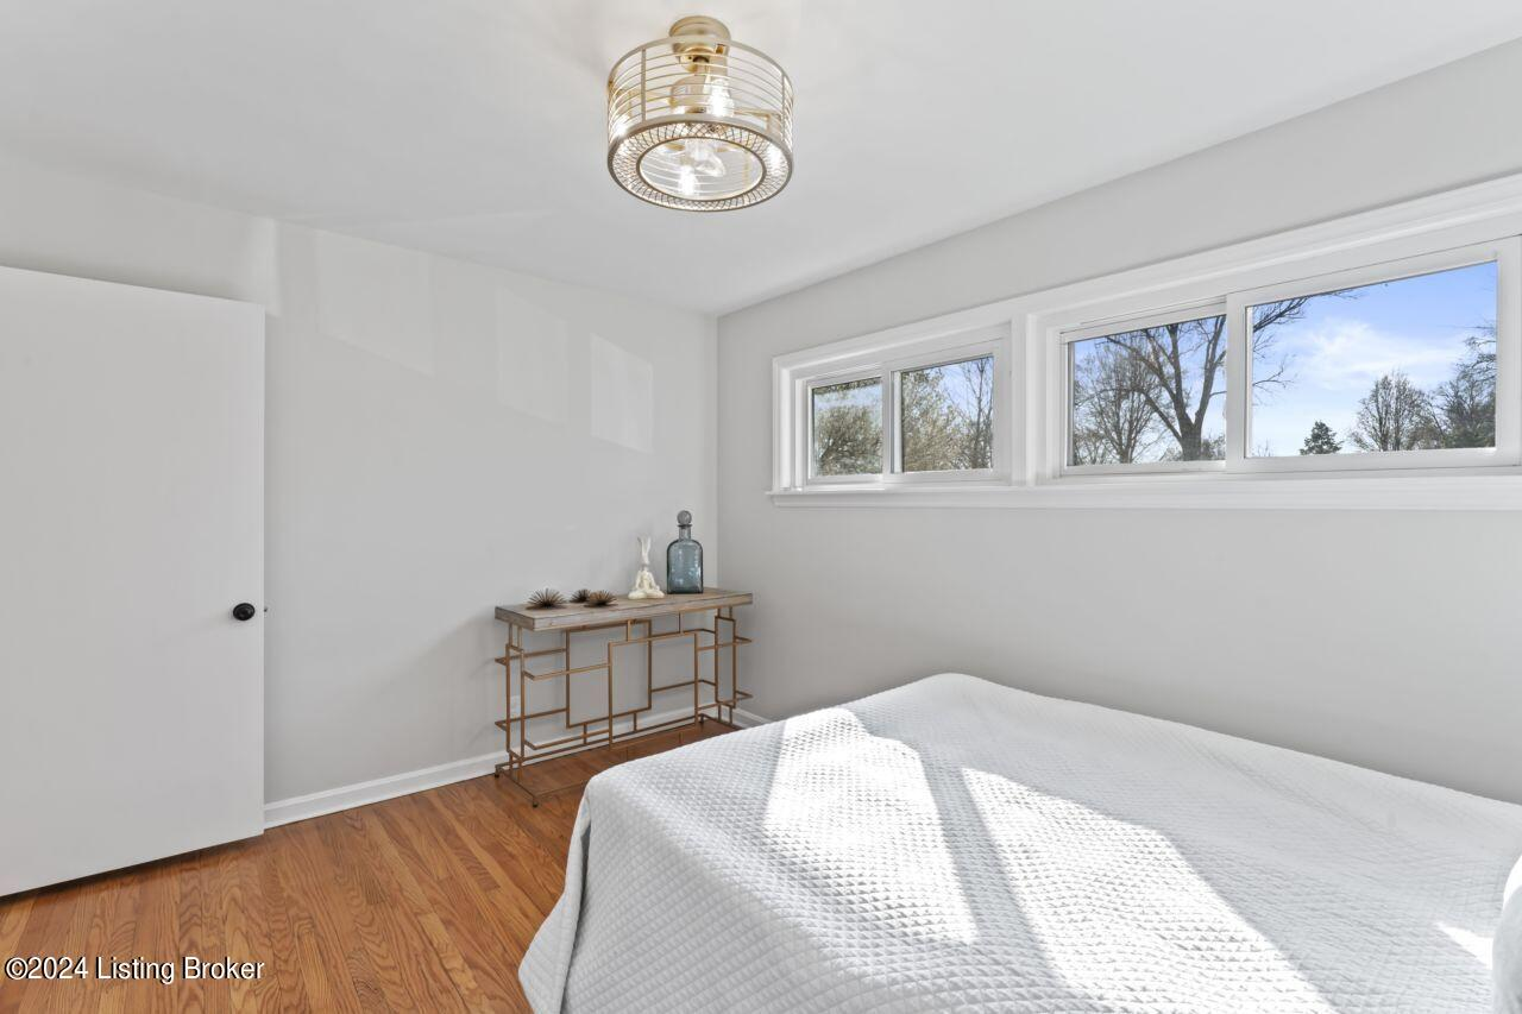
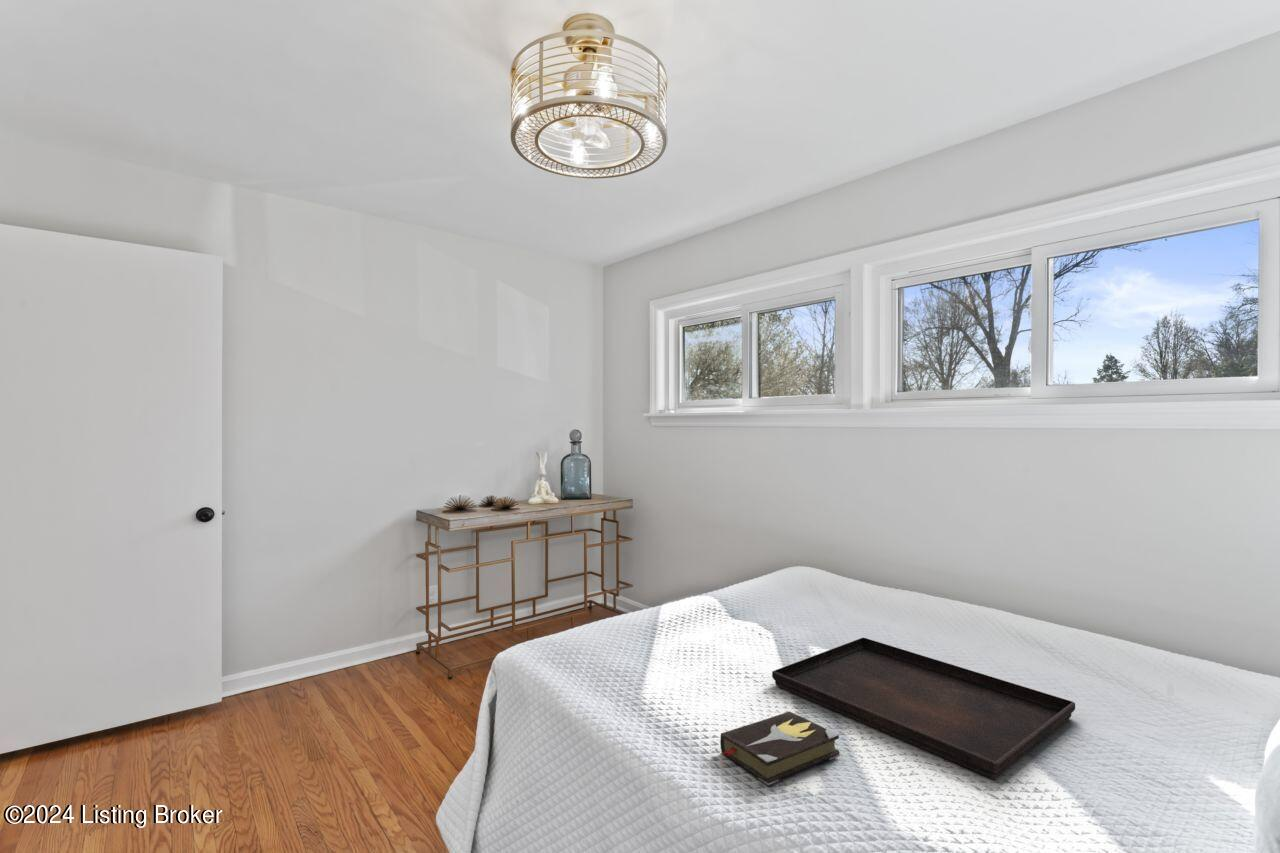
+ serving tray (914, 693)
+ hardback book (779, 742)
